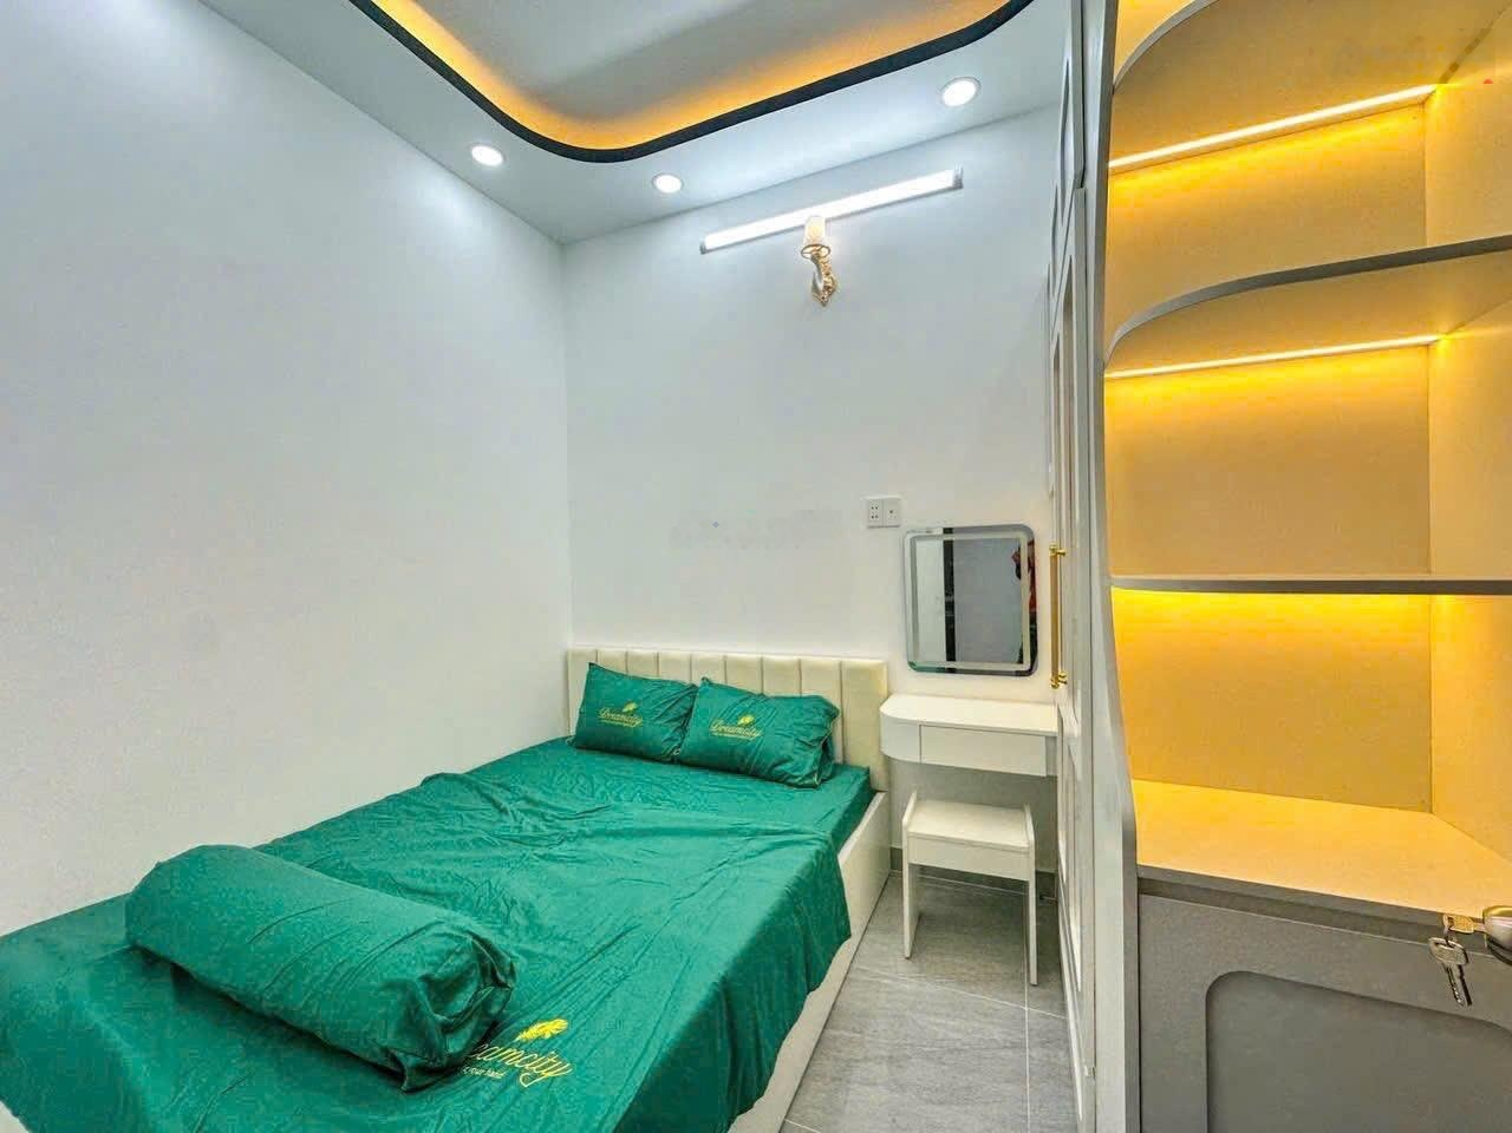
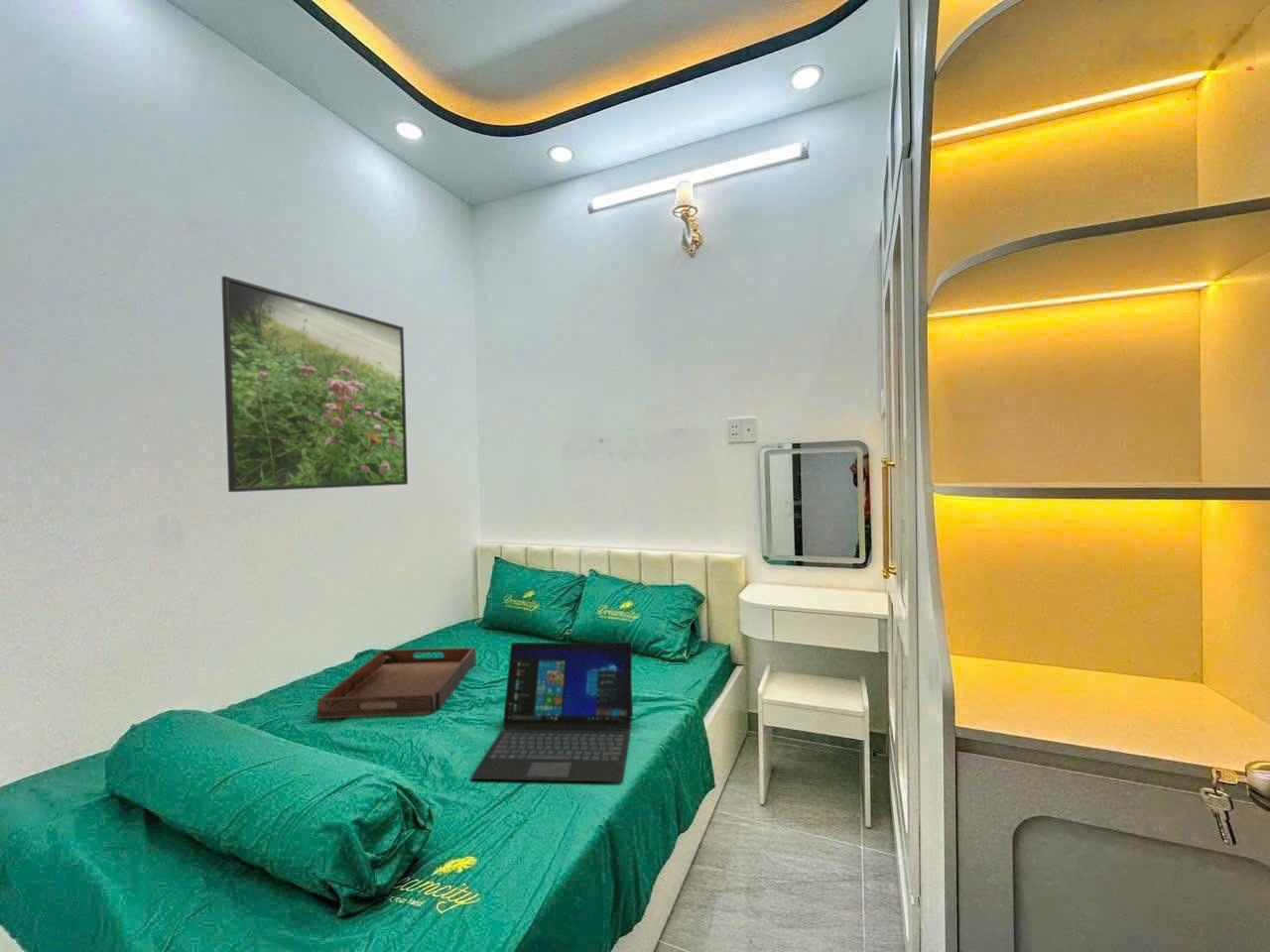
+ serving tray (406, 678)
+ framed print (328, 397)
+ laptop (560, 703)
